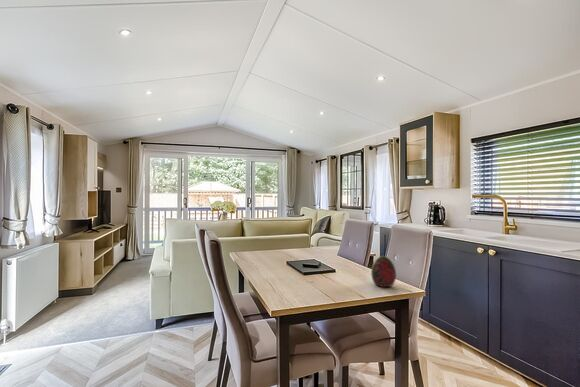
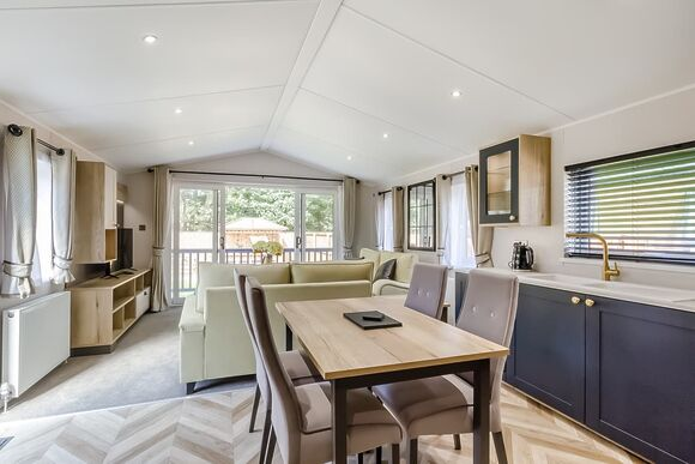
- decorative egg (383, 270)
